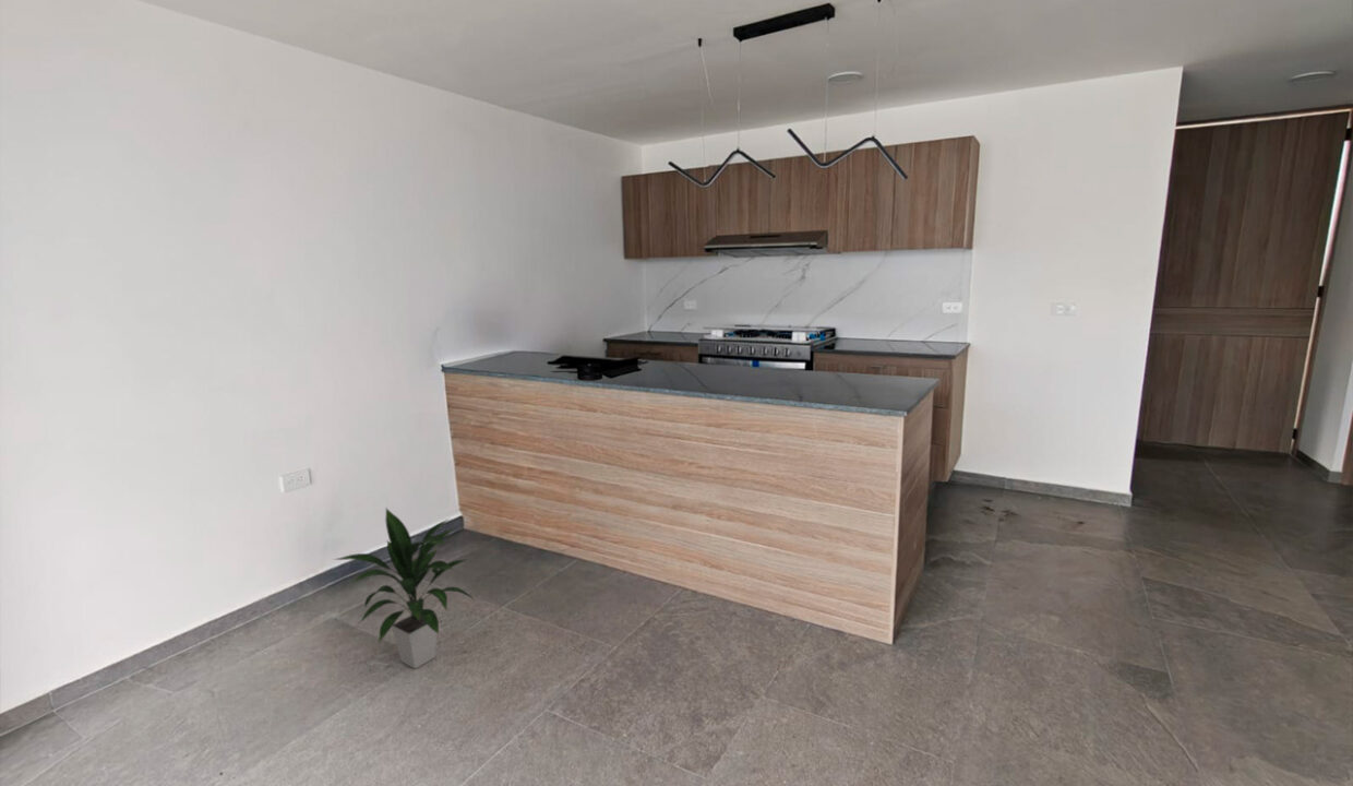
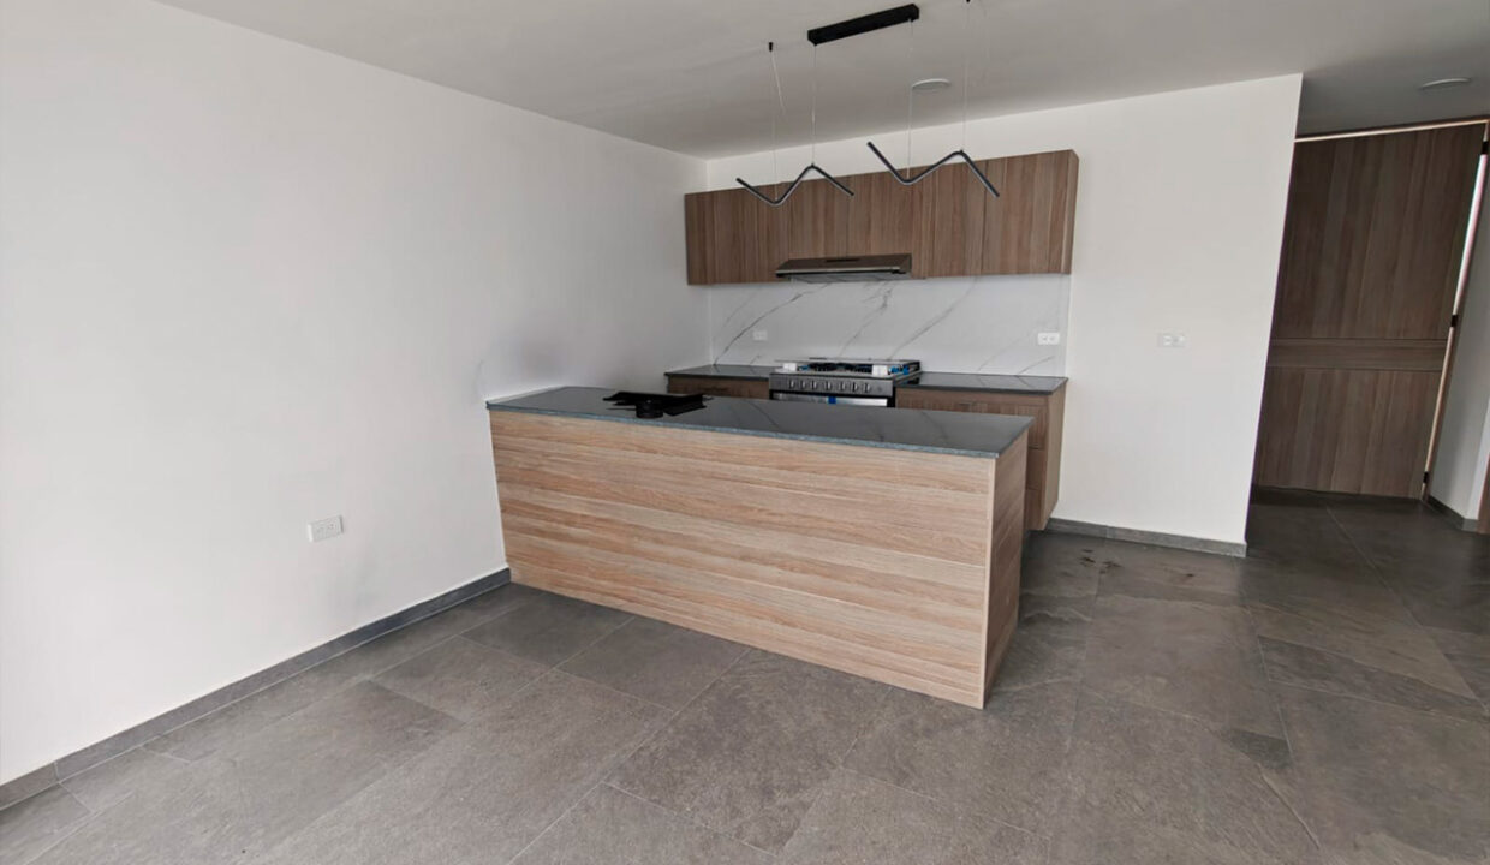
- indoor plant (416, 587)
